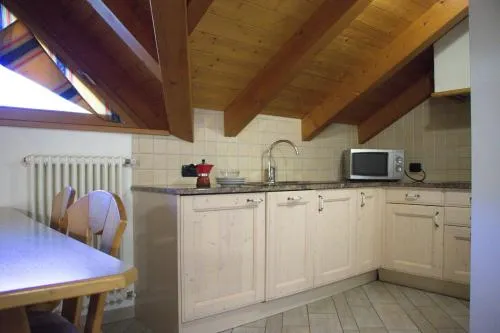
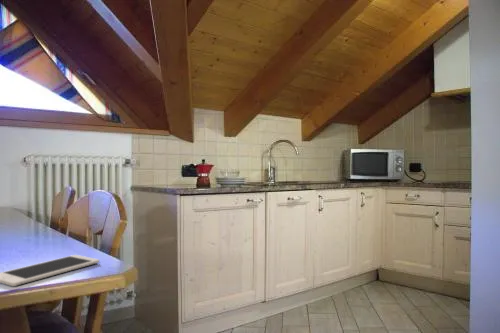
+ cell phone (48, 268)
